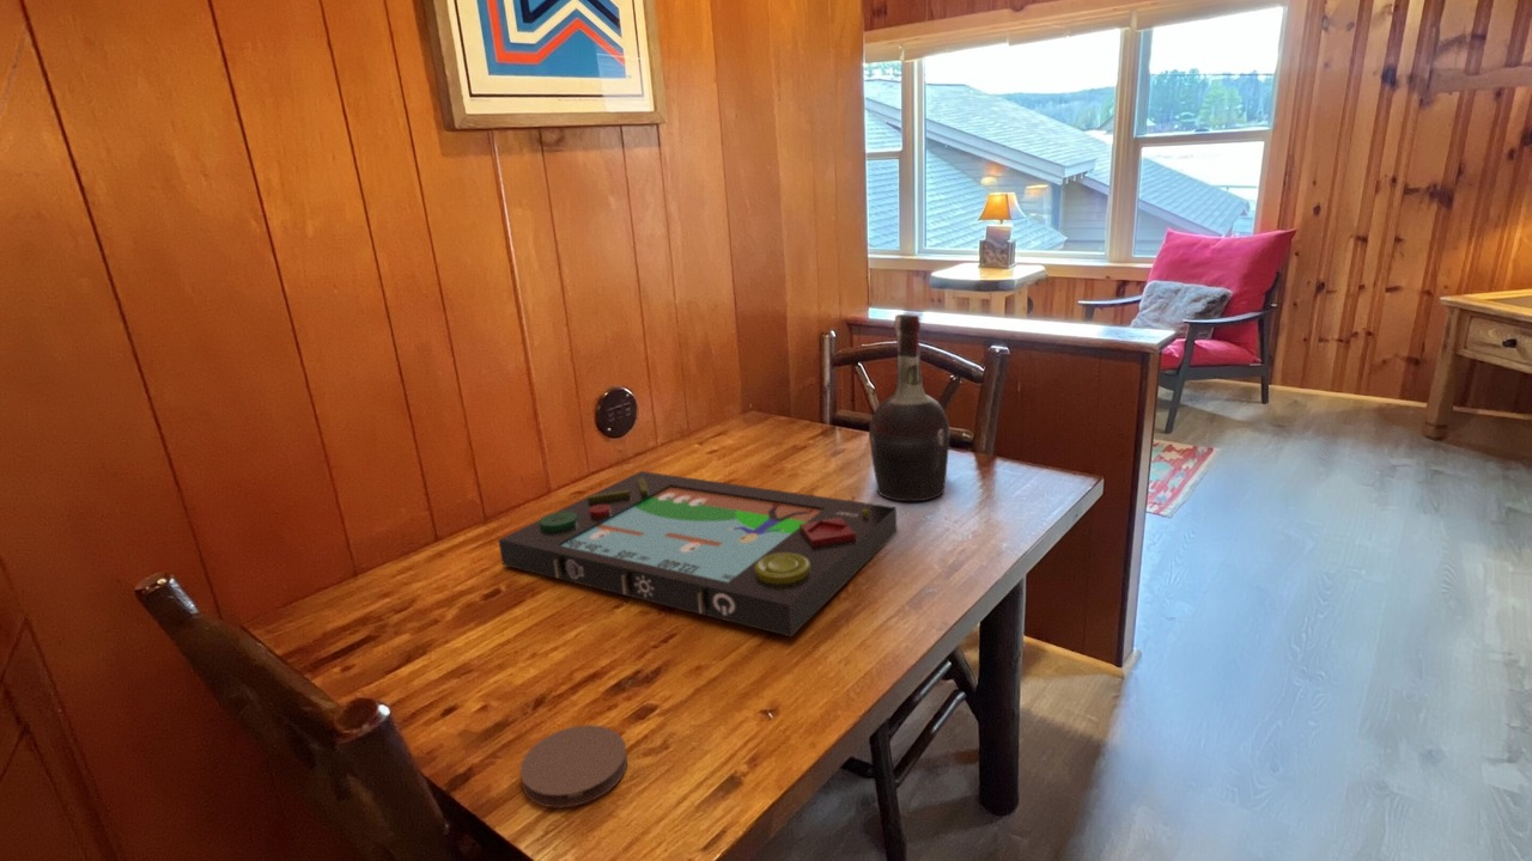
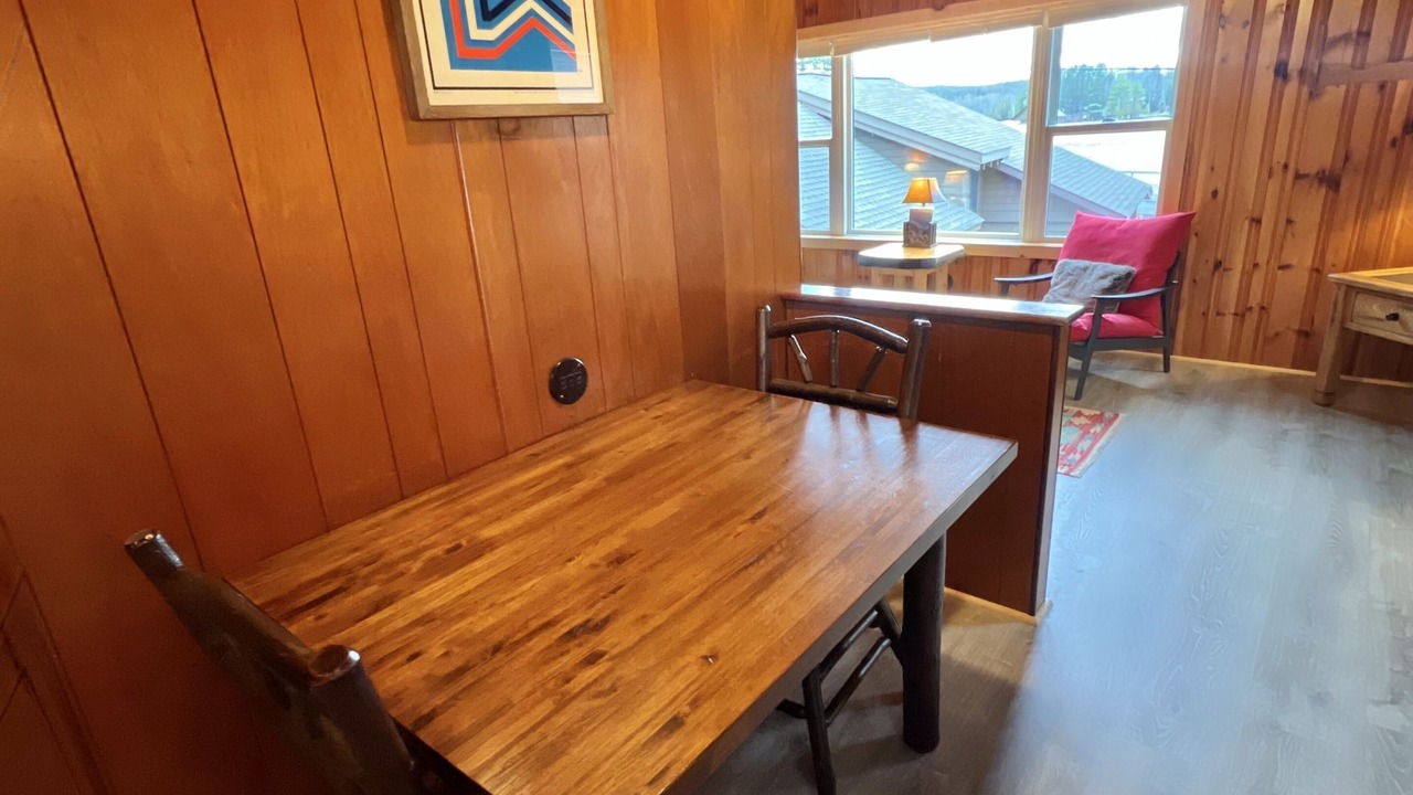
- coaster (574, 763)
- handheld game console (698, 533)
- cognac bottle (908, 404)
